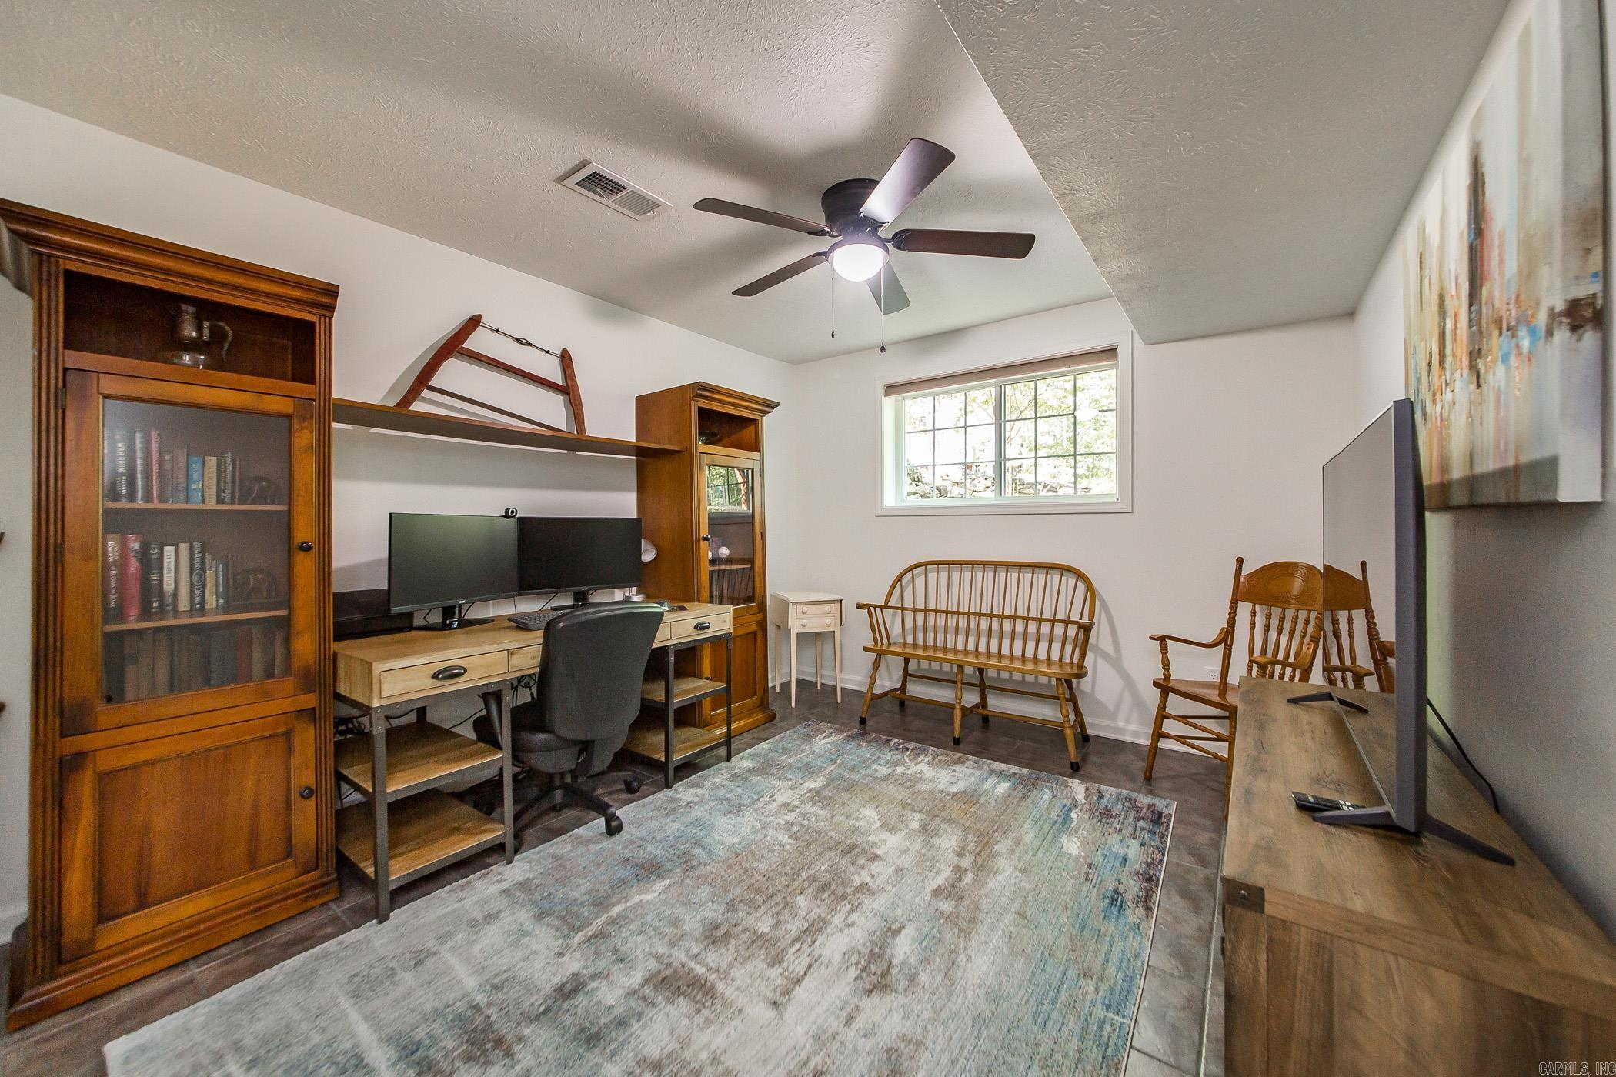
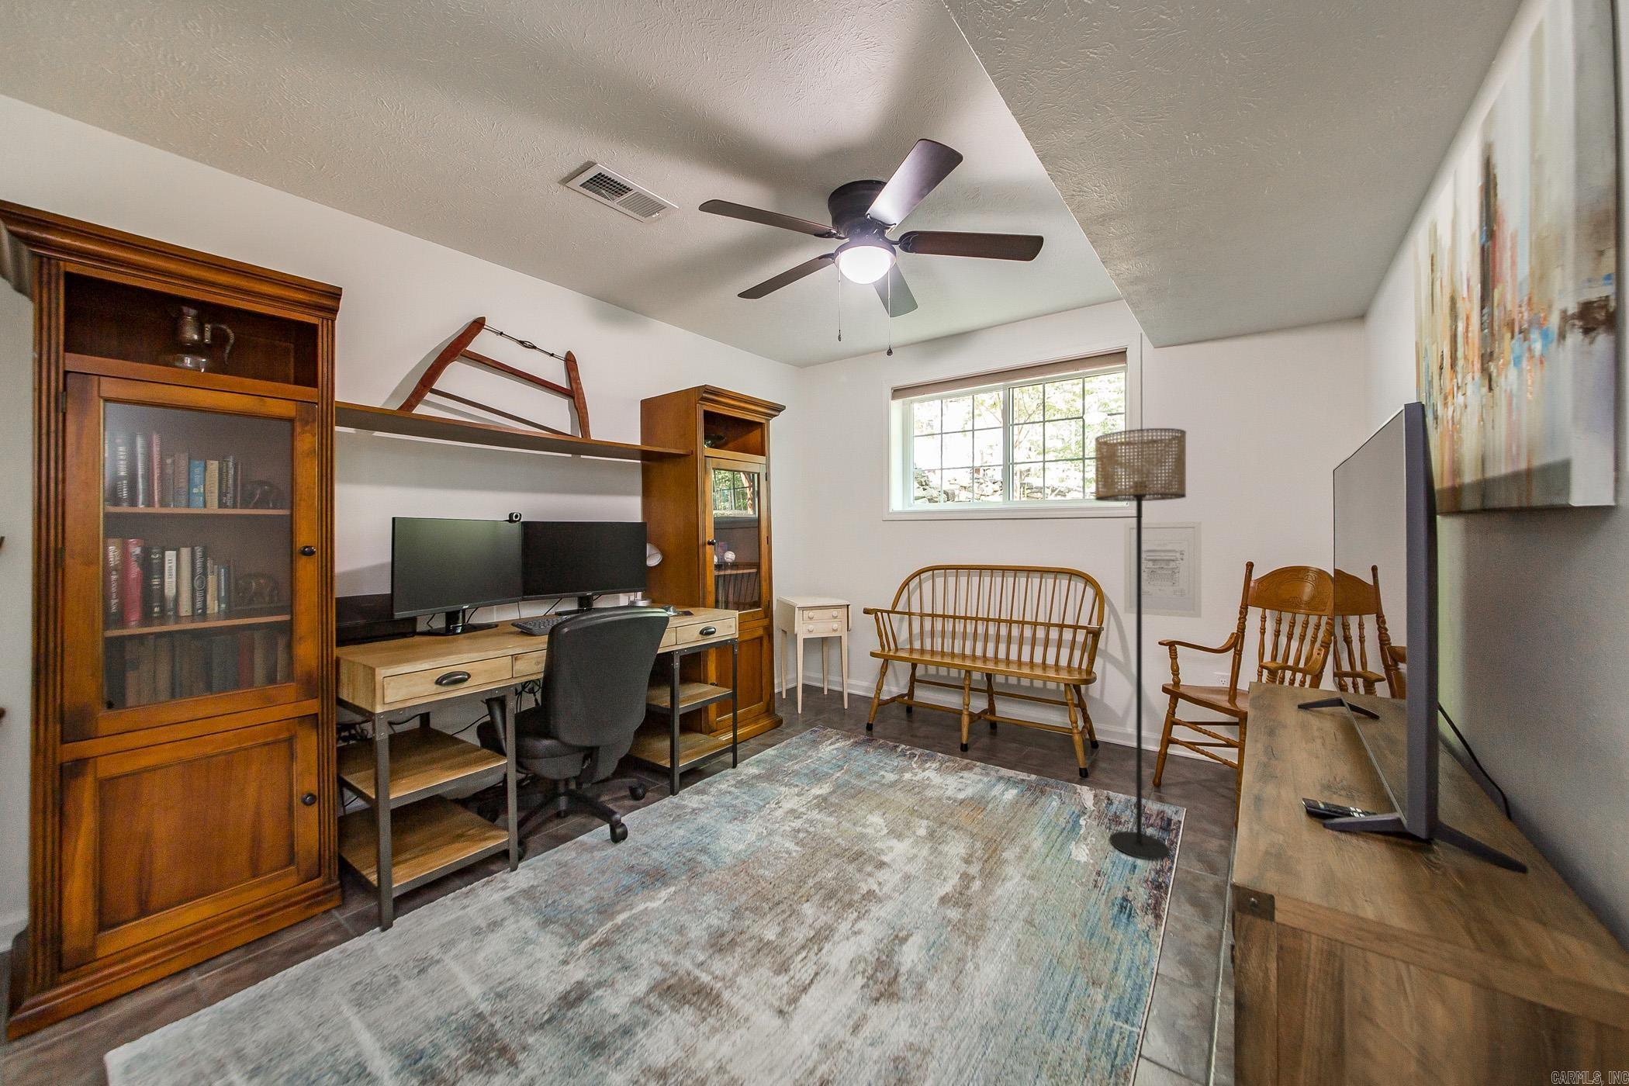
+ wall art (1161, 568)
+ floor lamp (1139, 640)
